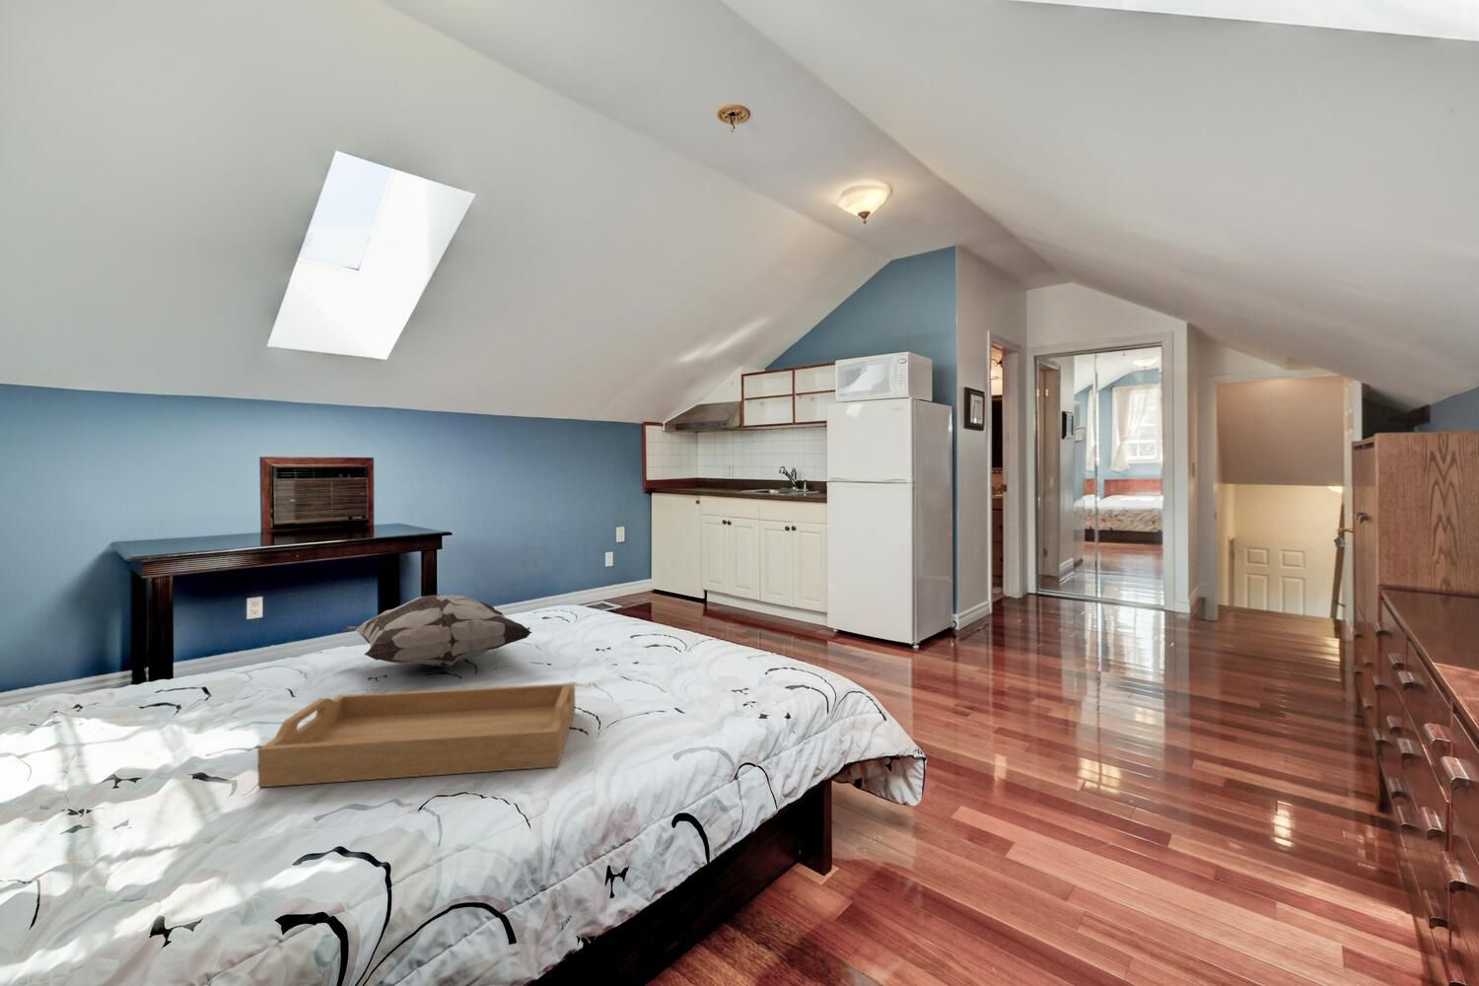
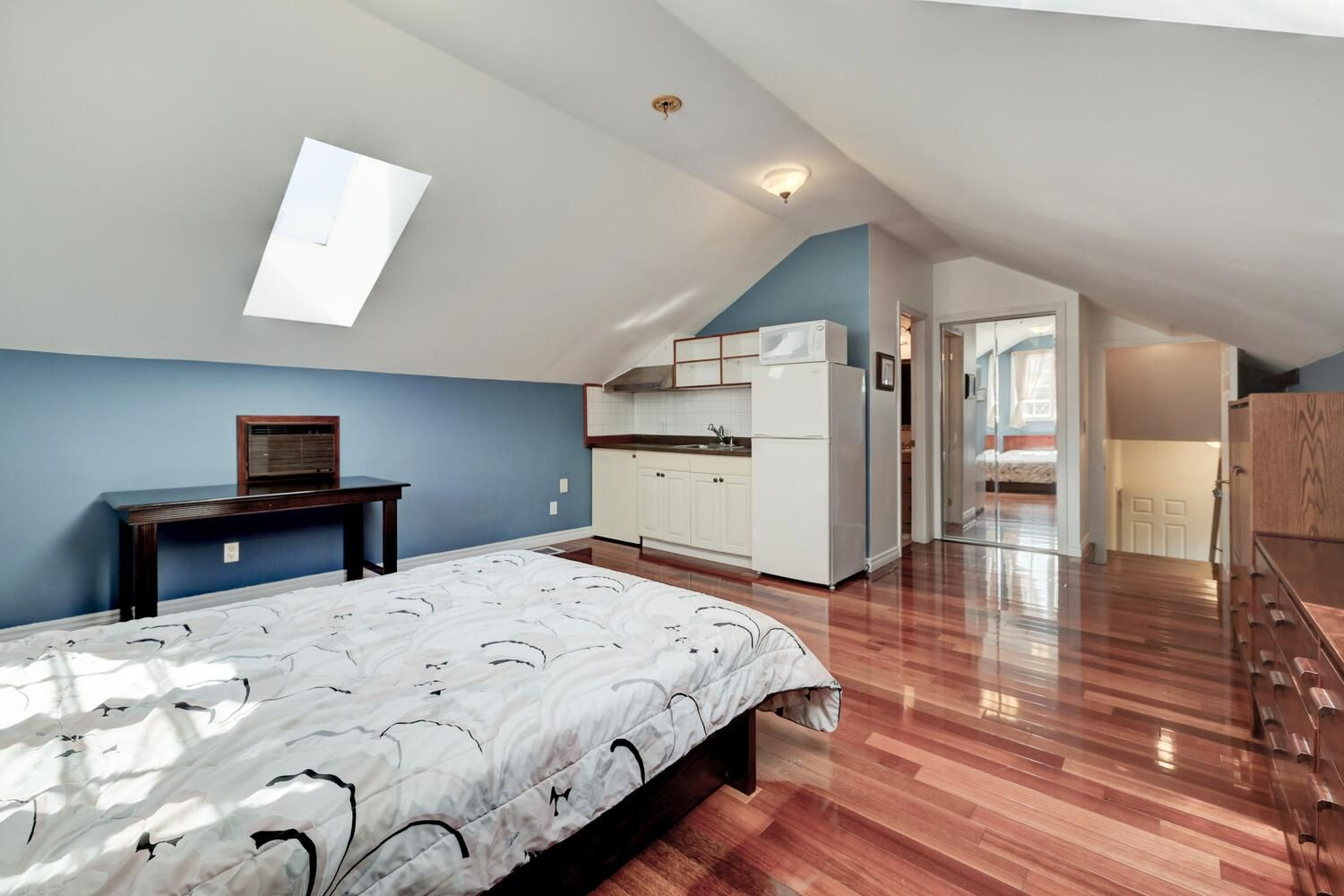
- decorative pillow (435, 631)
- serving tray (439, 723)
